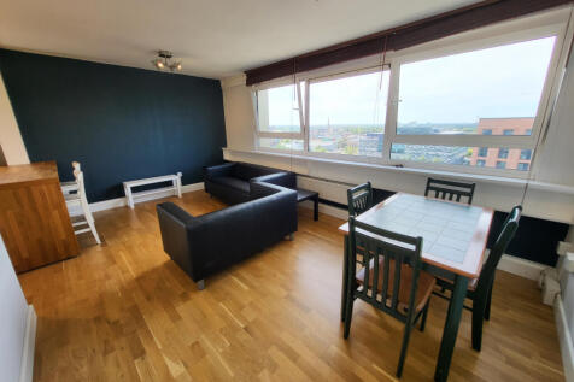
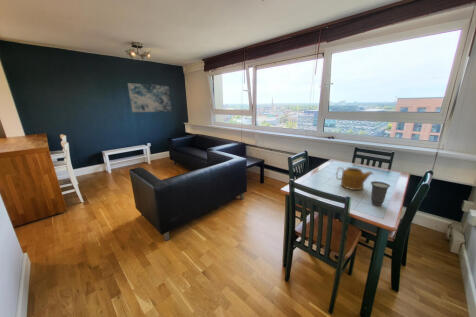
+ cup (378, 194)
+ wall art (151, 98)
+ teapot (353, 177)
